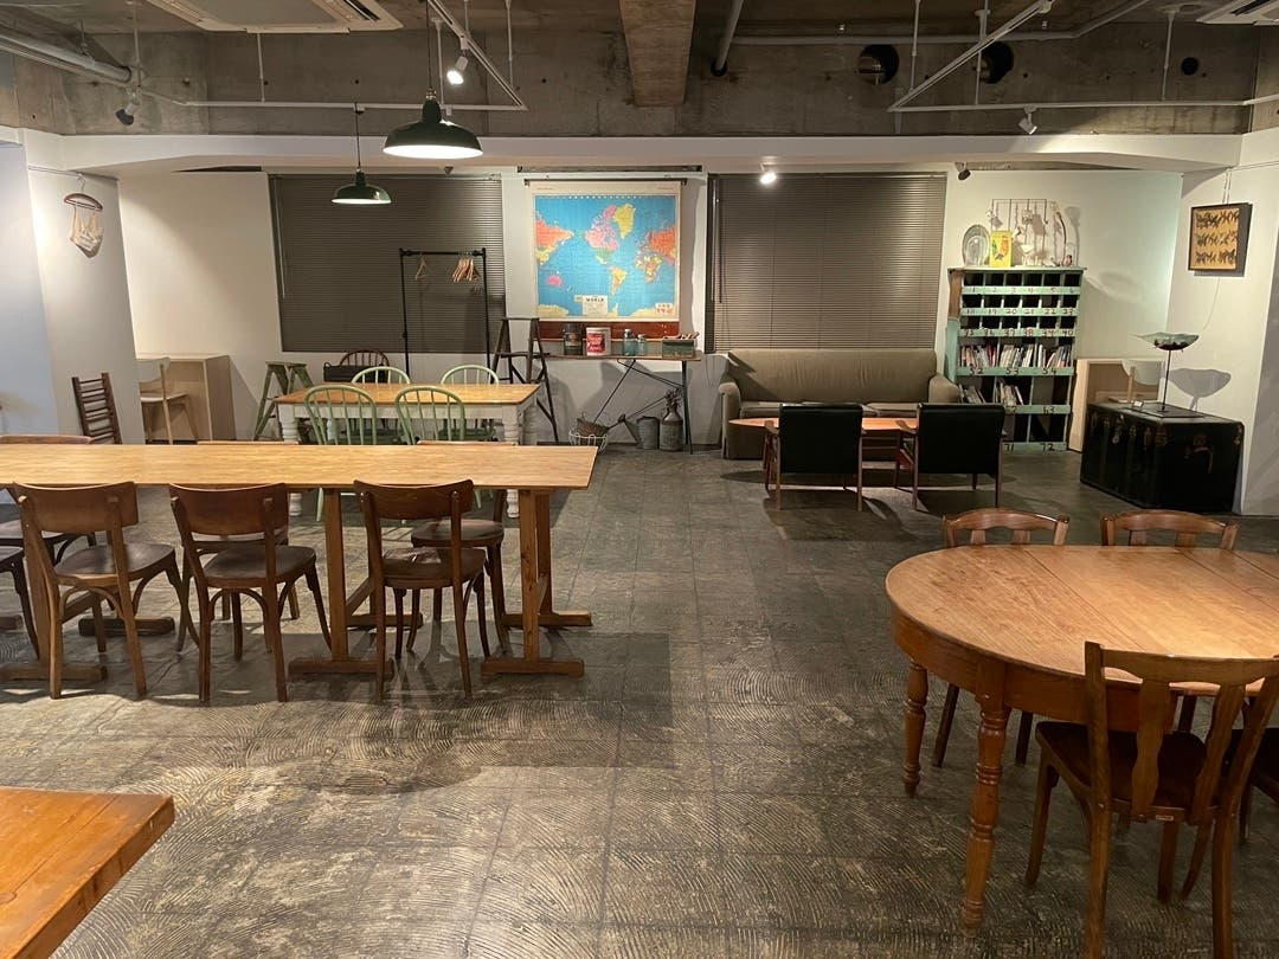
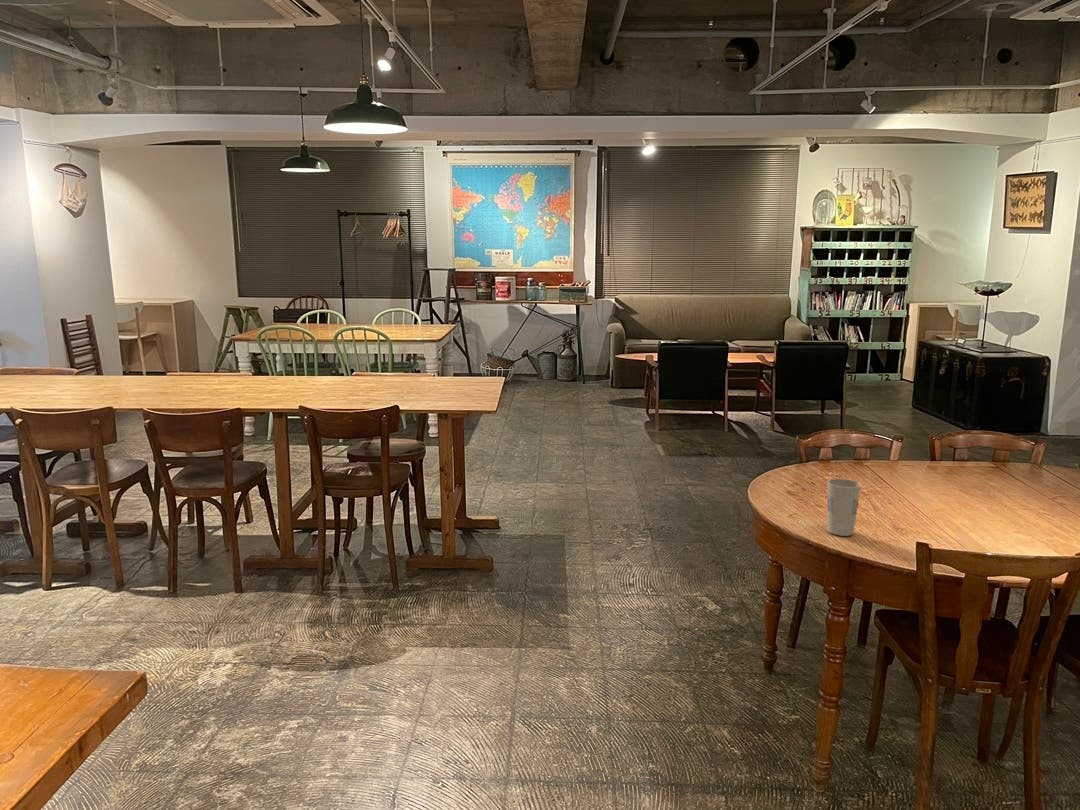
+ cup (842, 507)
